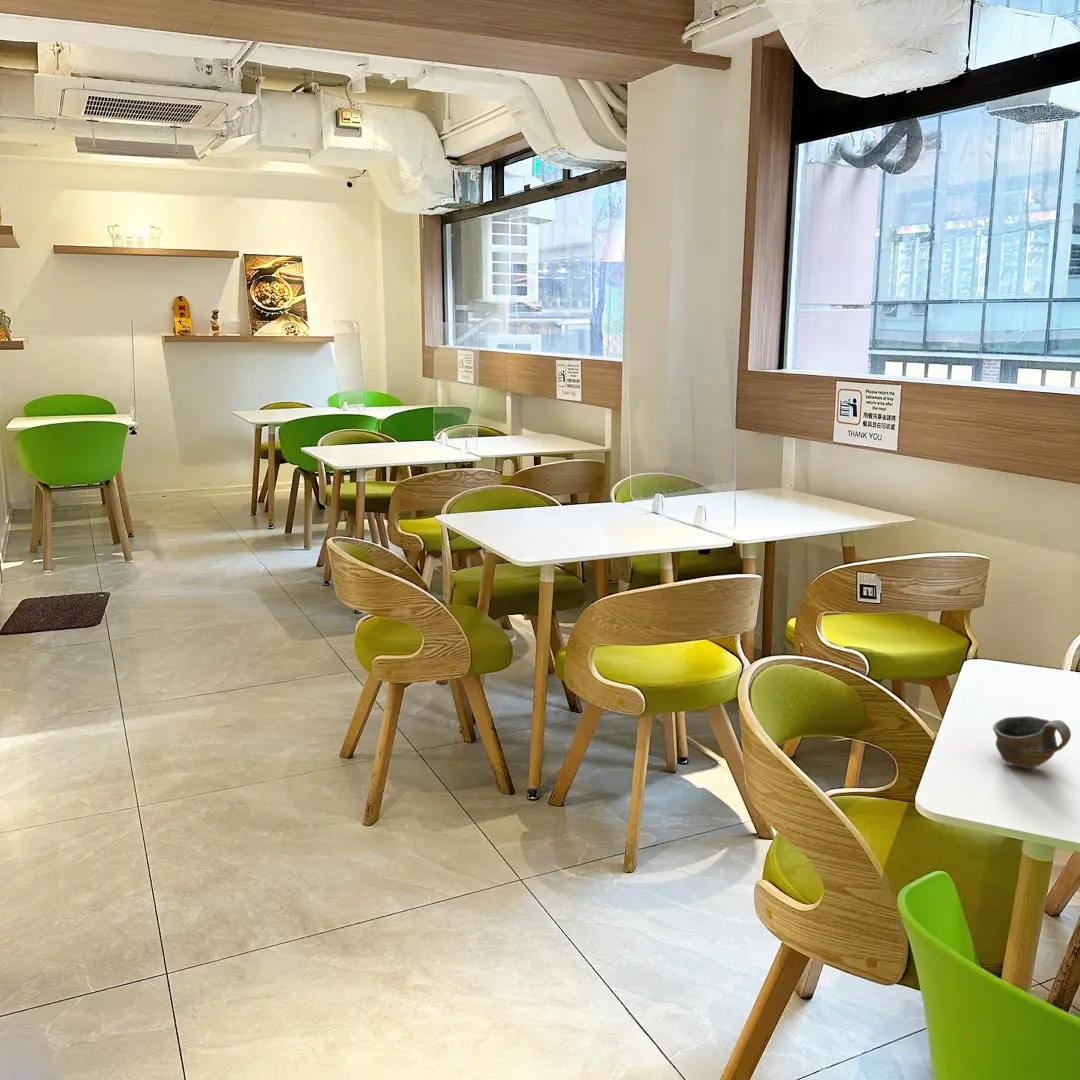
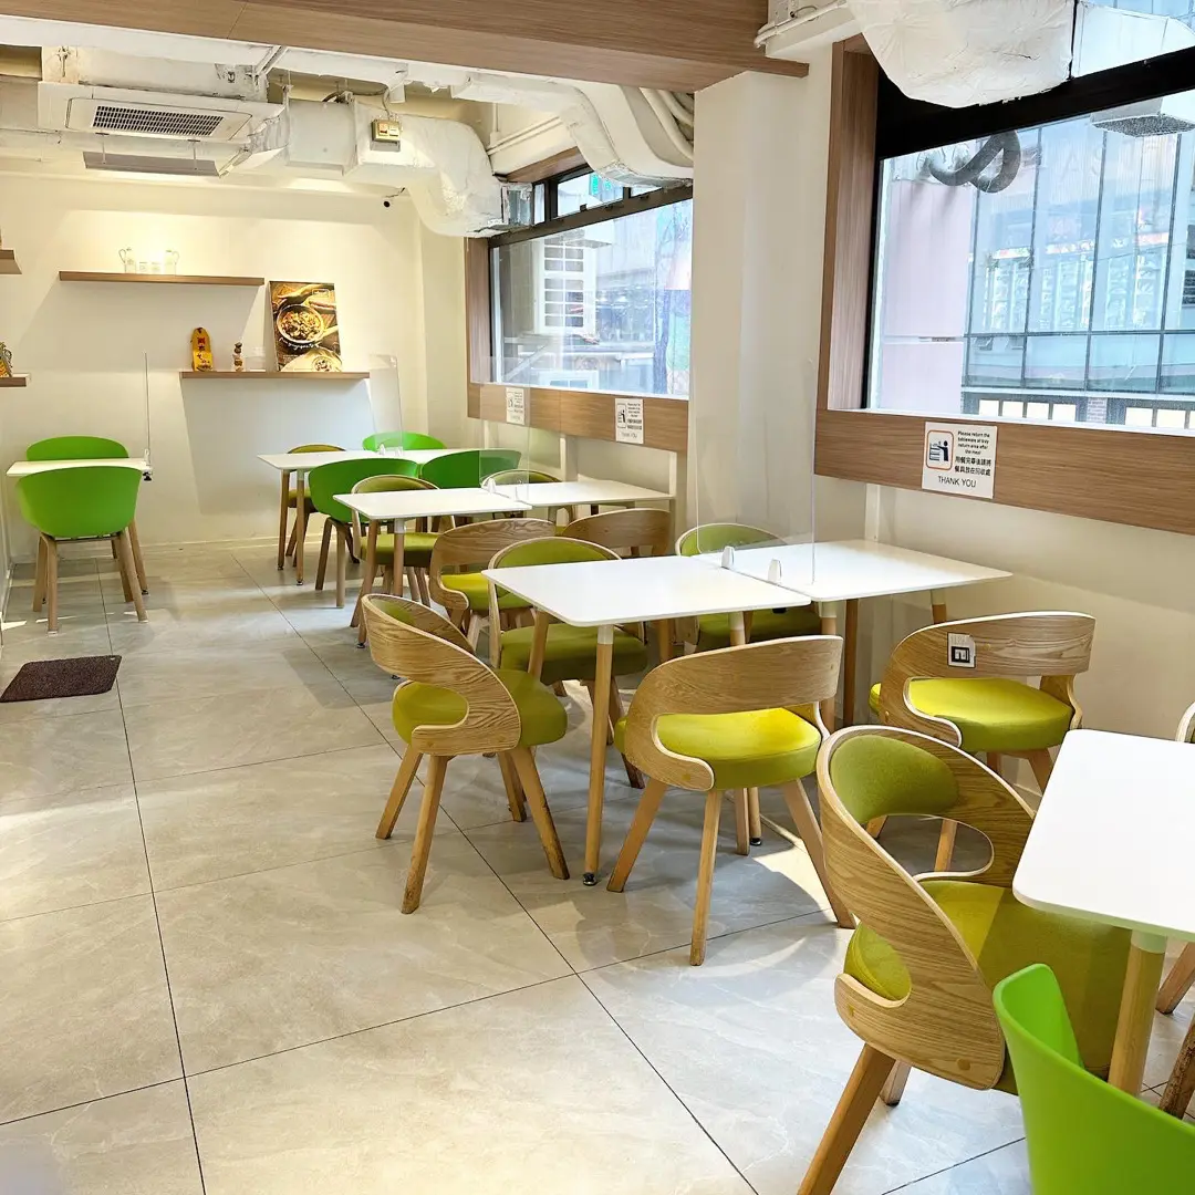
- cup (1026, 739)
